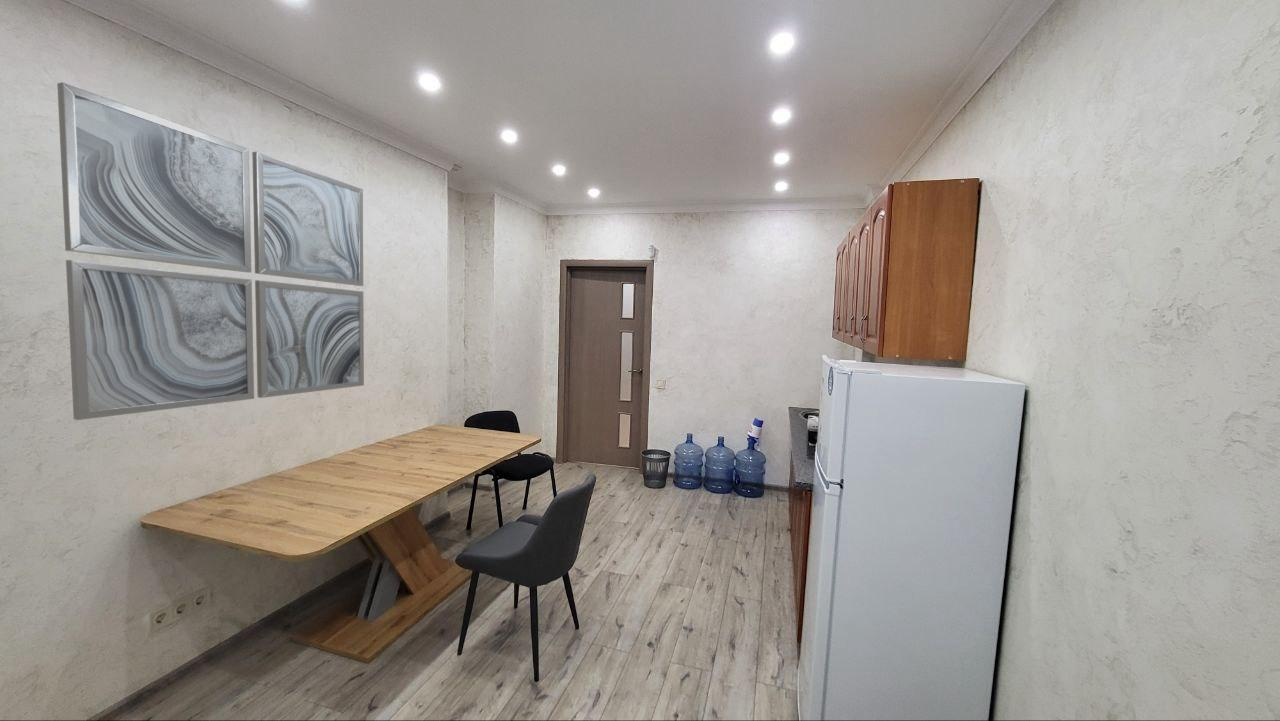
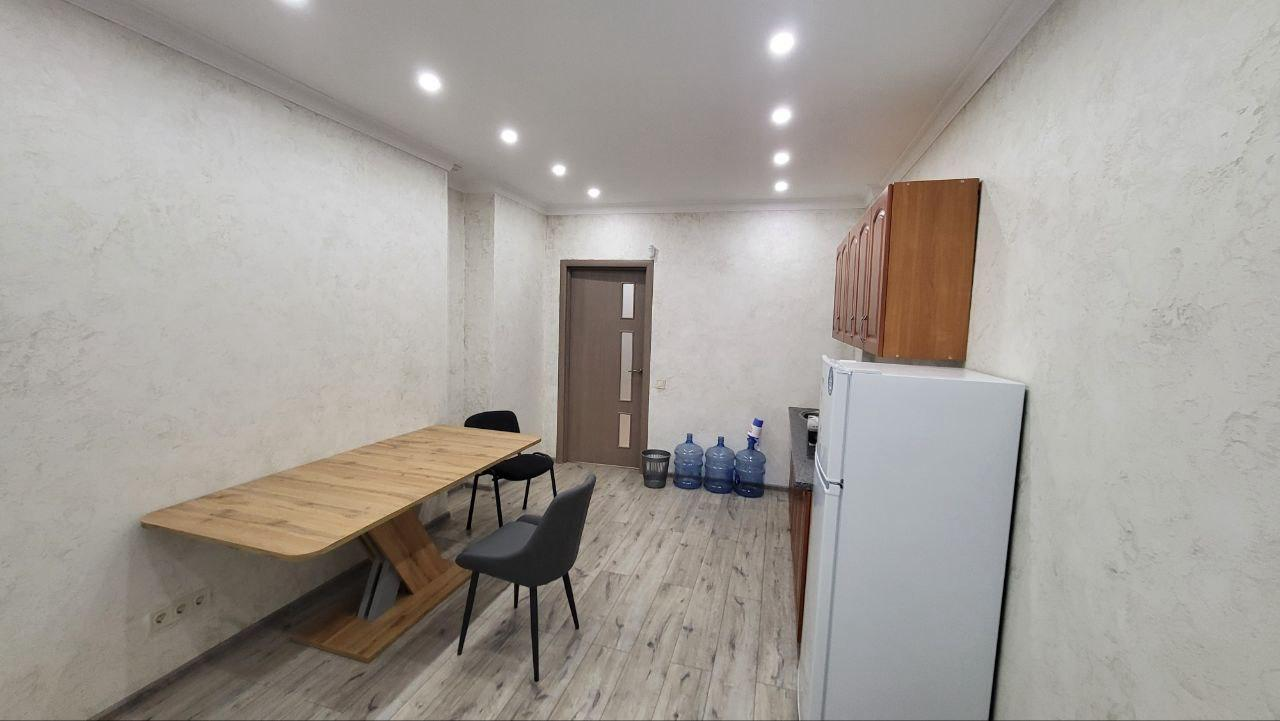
- wall art (250, 279)
